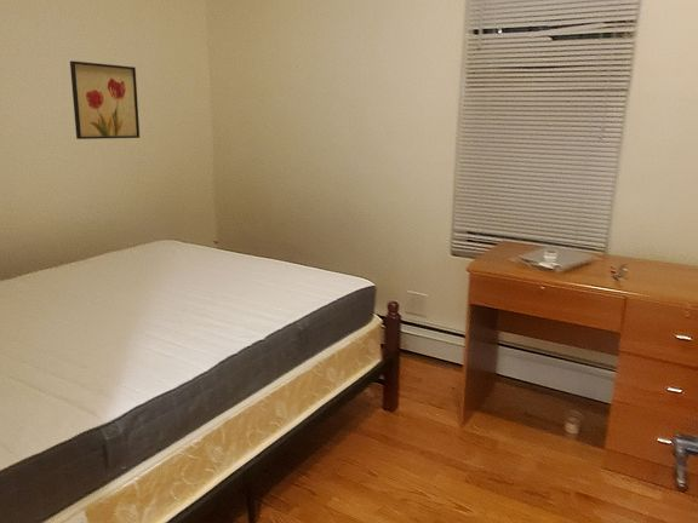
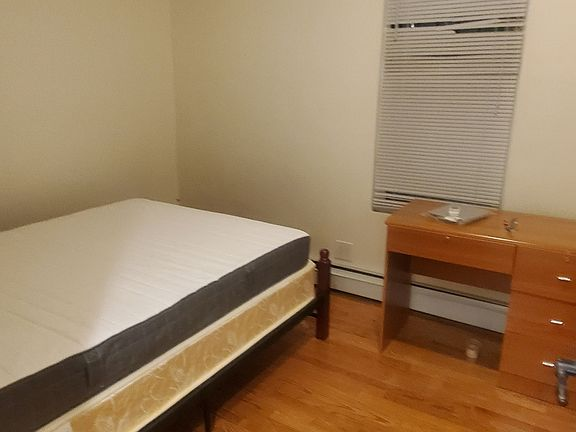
- wall art (105, 102)
